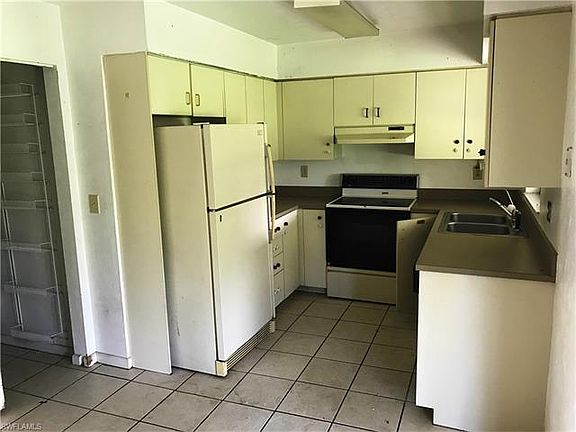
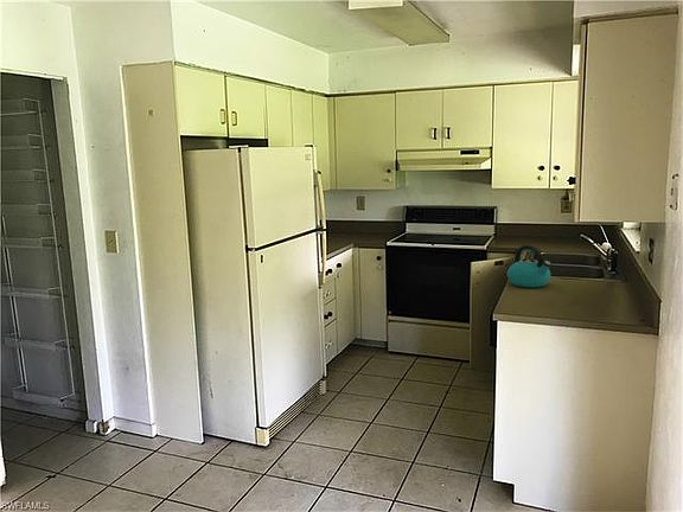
+ kettle (530, 264)
